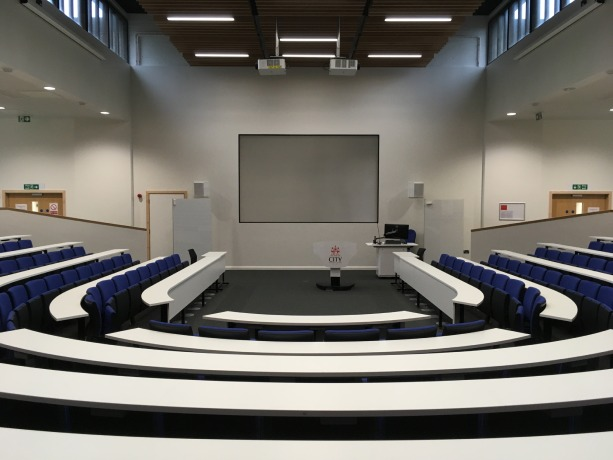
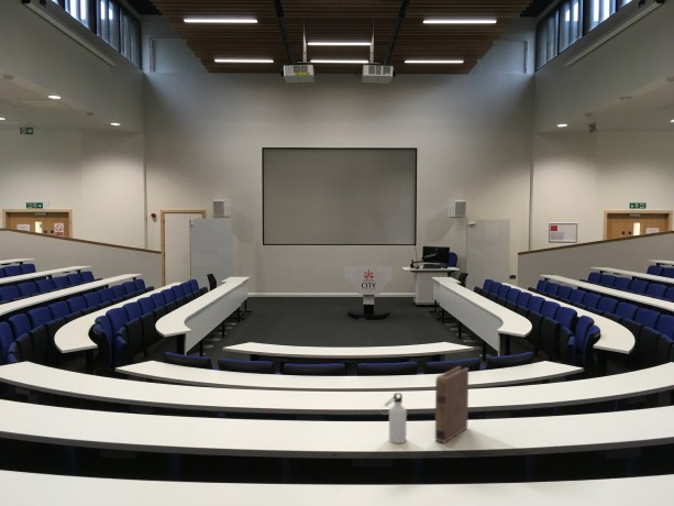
+ book (451, 403)
+ water bottle (393, 416)
